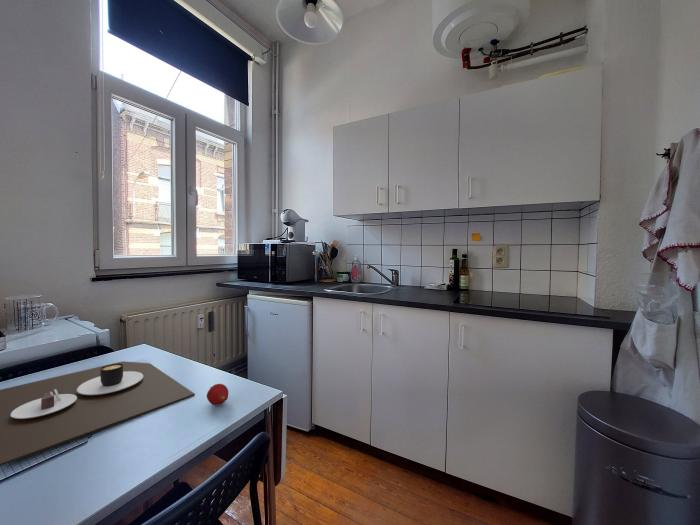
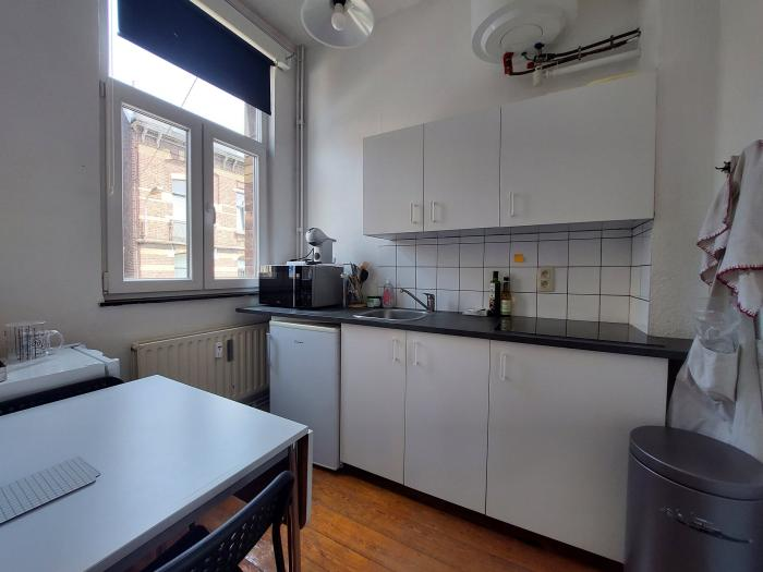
- place mat (93, 383)
- fruit (218, 395)
